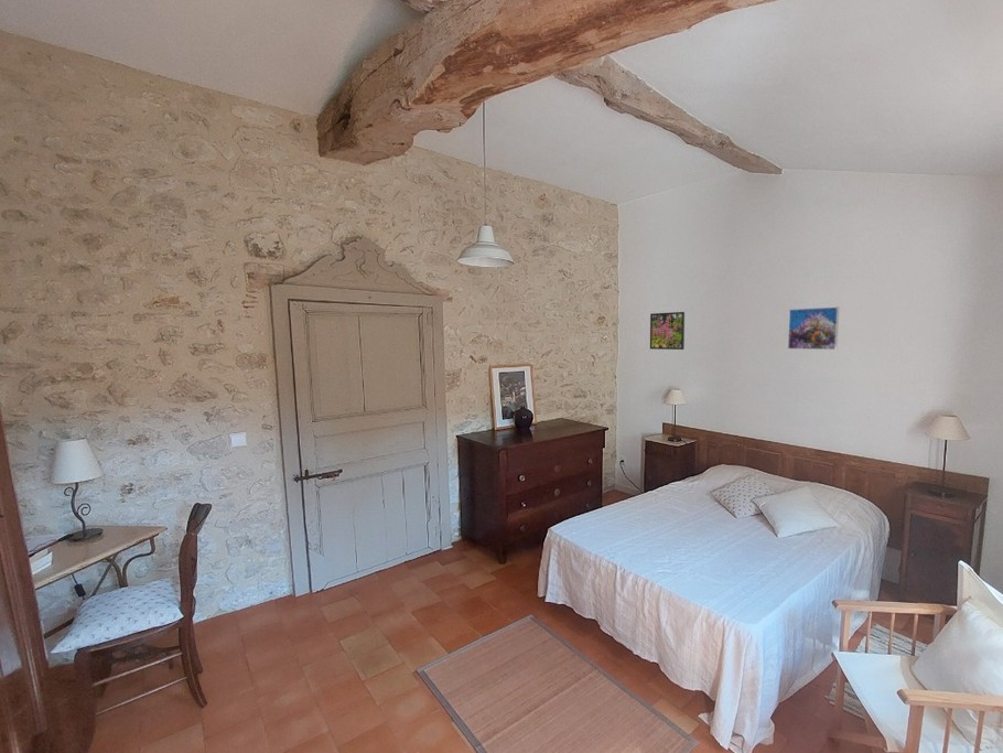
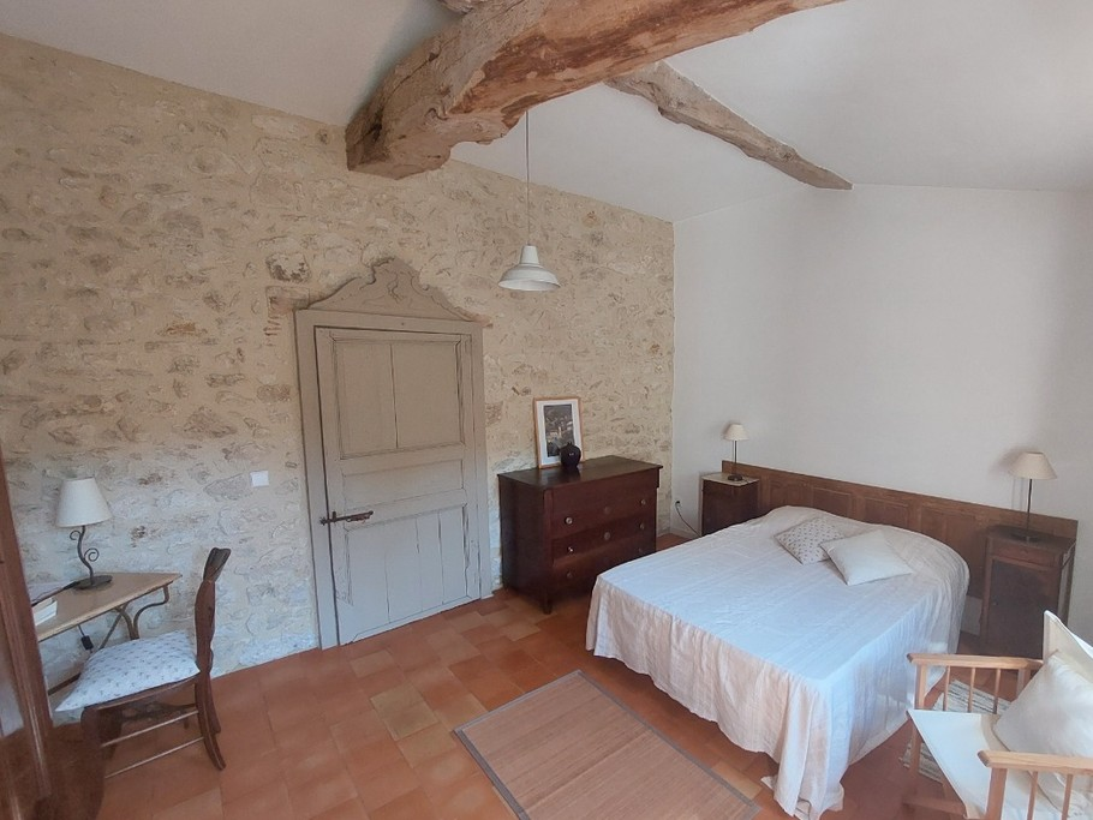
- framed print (812, 329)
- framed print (666, 331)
